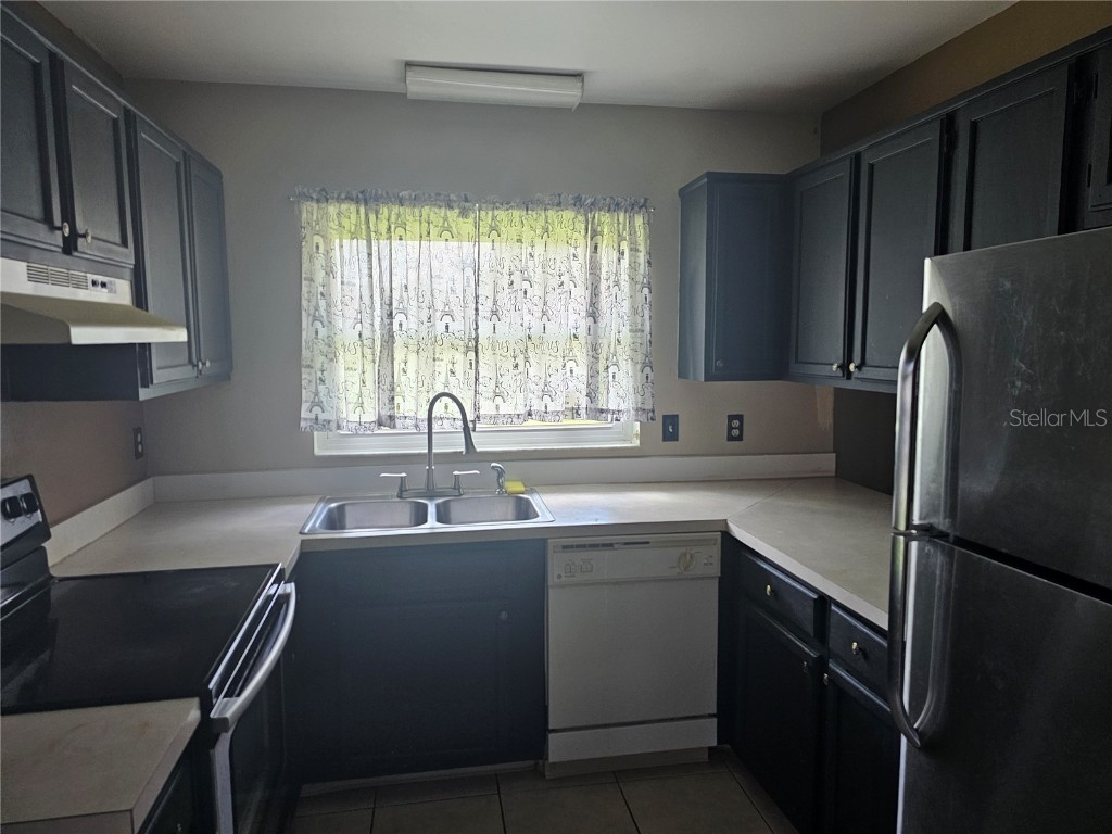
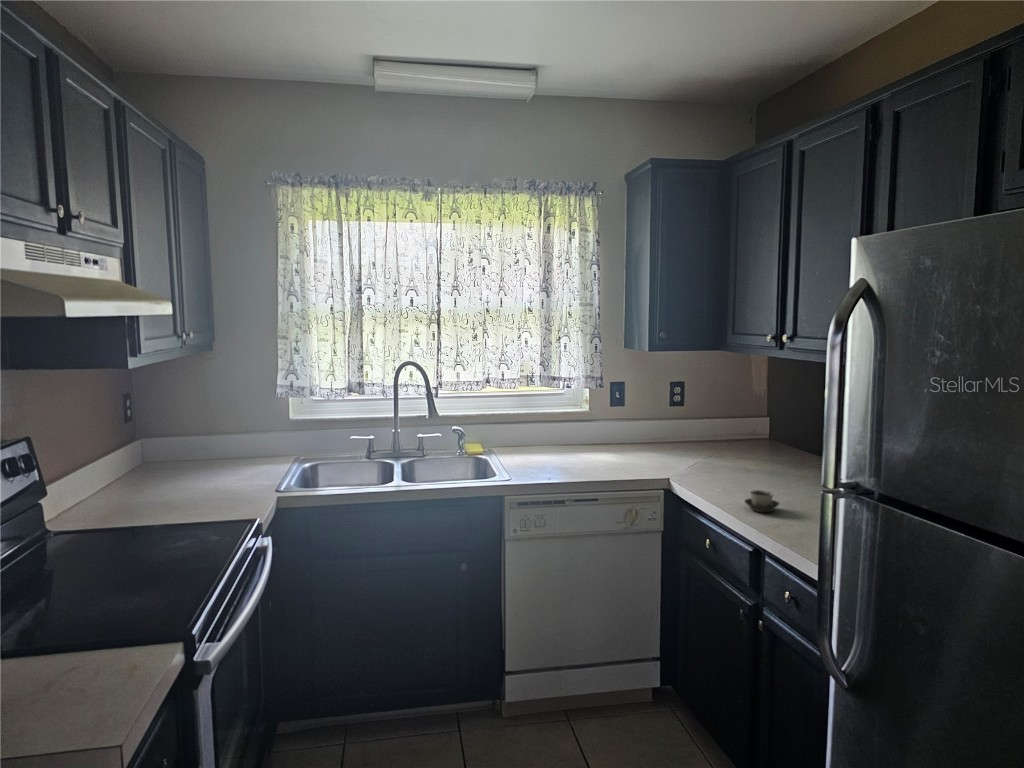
+ cup (761, 501)
